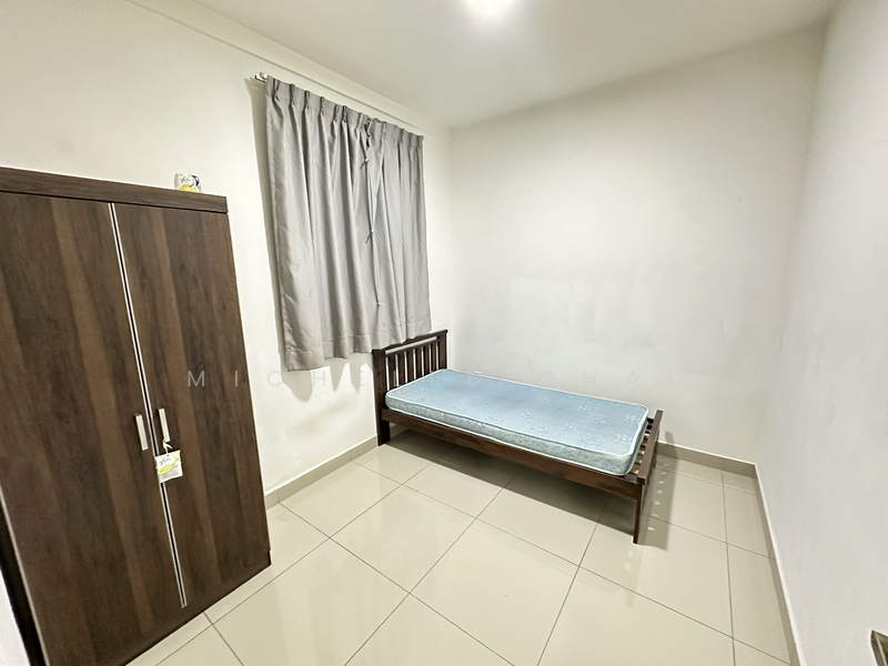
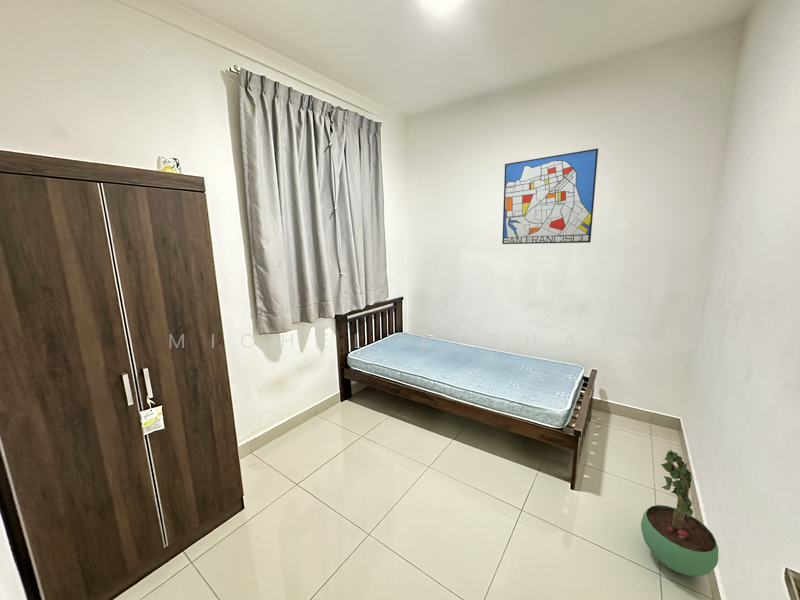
+ potted plant (681, 515)
+ wall art (545, 201)
